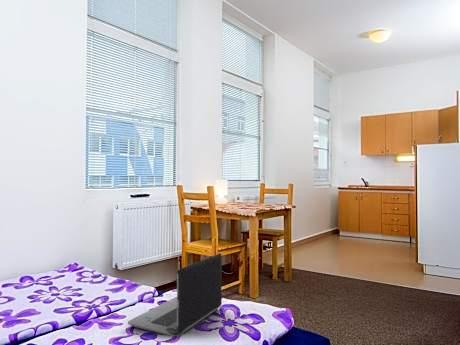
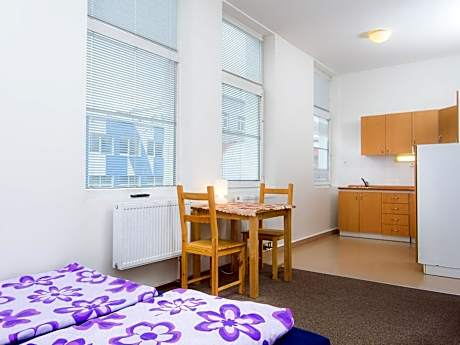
- laptop computer (177, 287)
